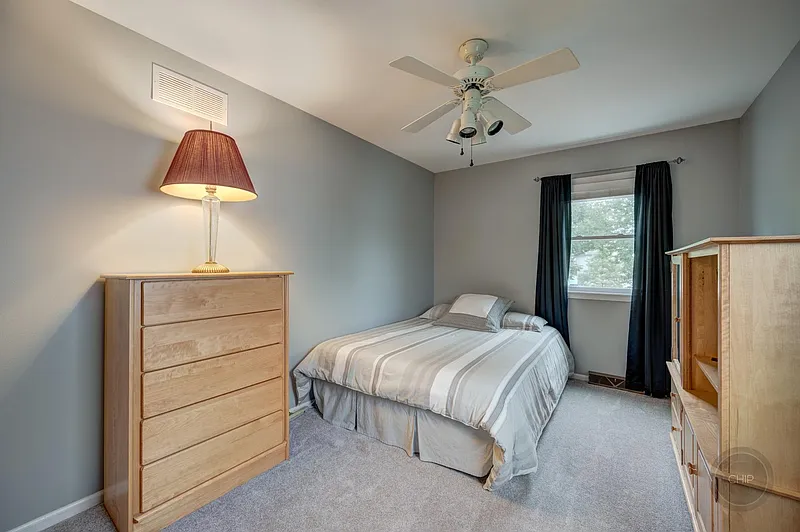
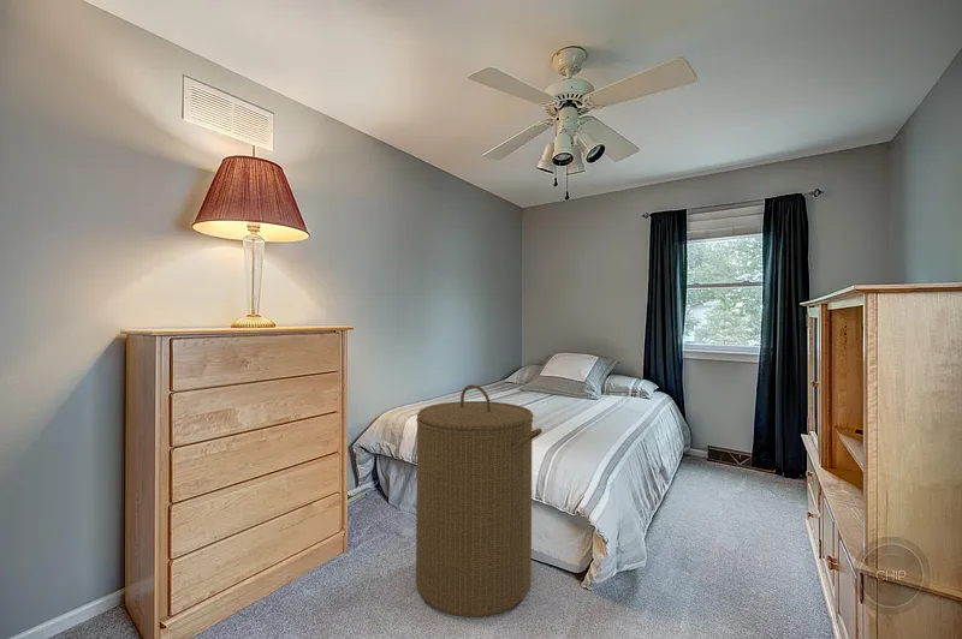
+ laundry hamper (474, 482)
